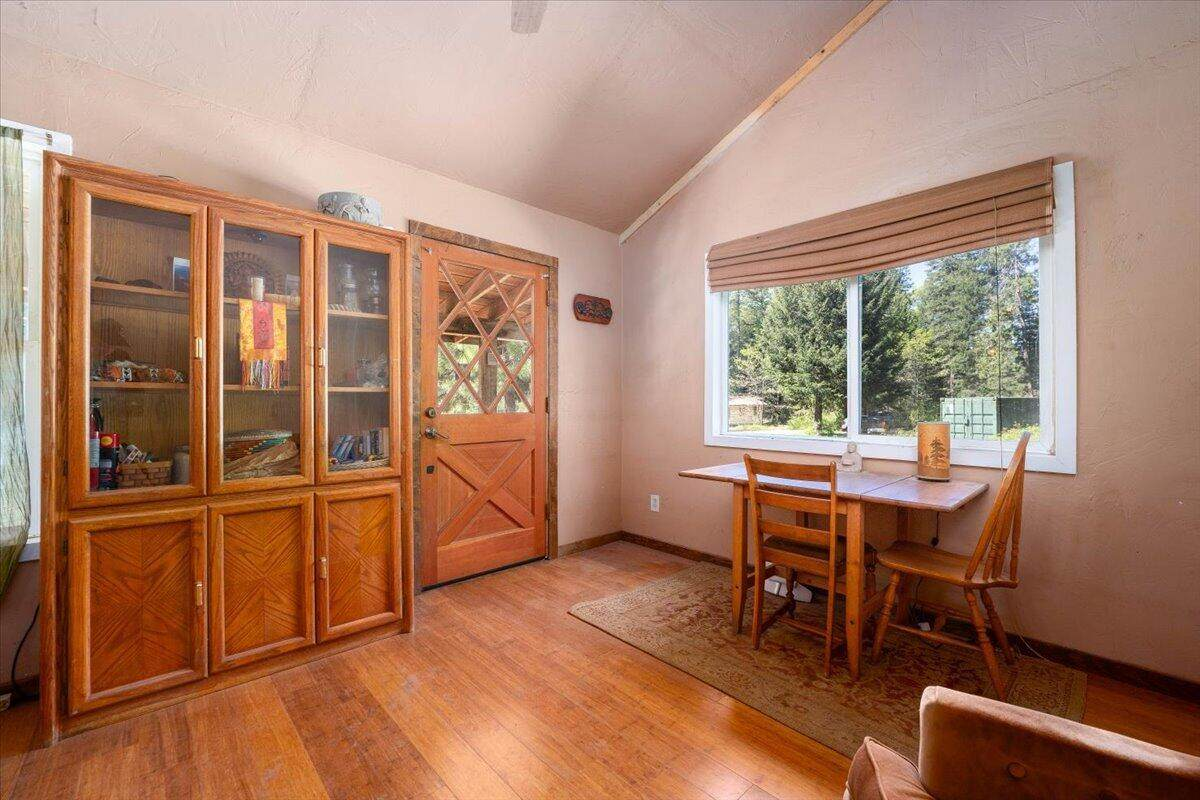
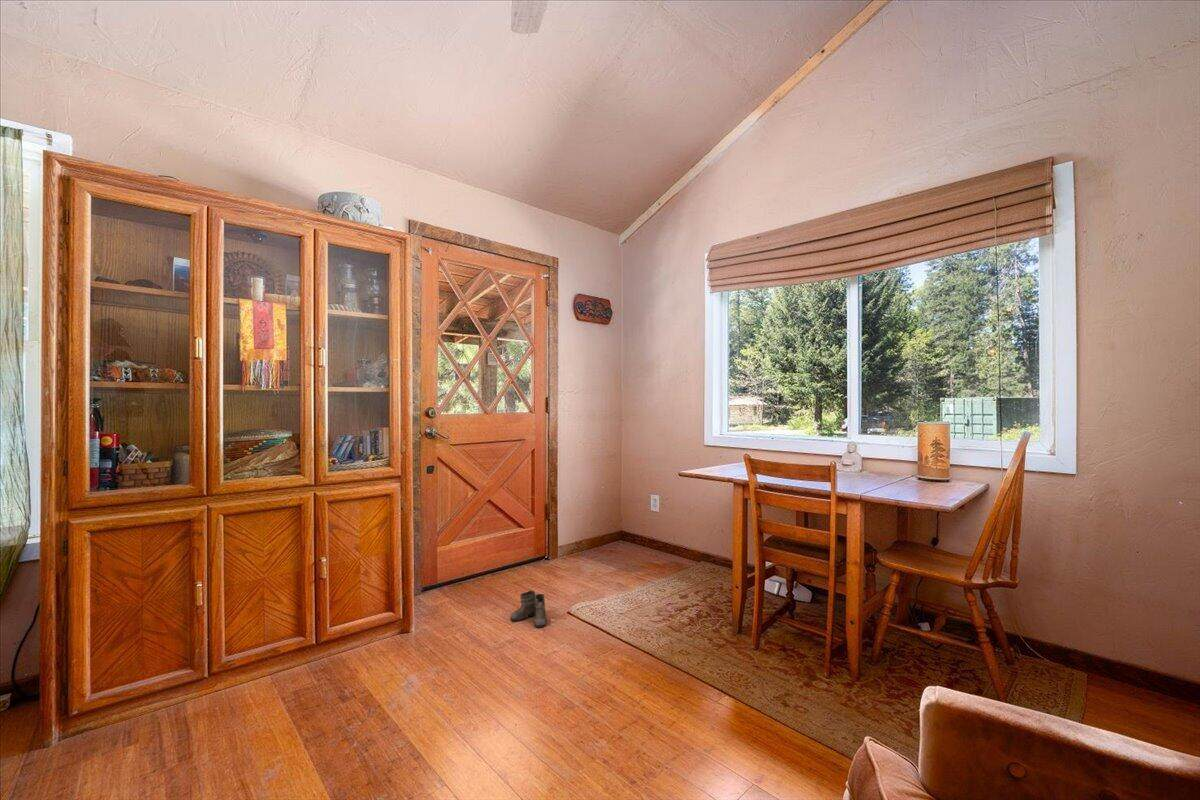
+ boots (530, 607)
